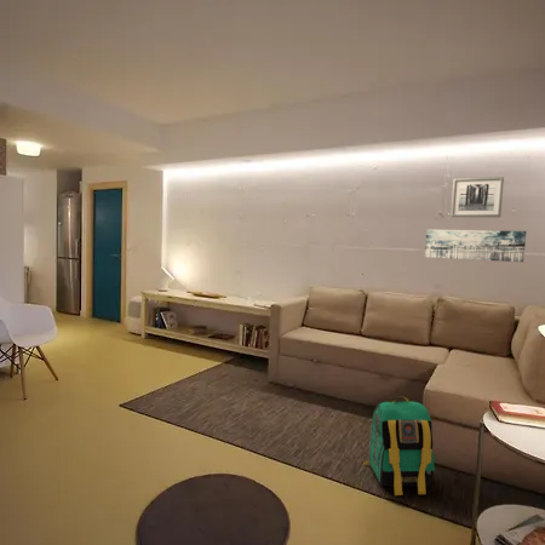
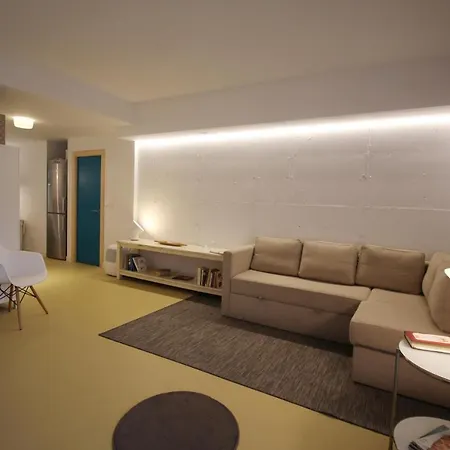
- backpack (400, 437)
- wall art (472, 245)
- wall art (476, 197)
